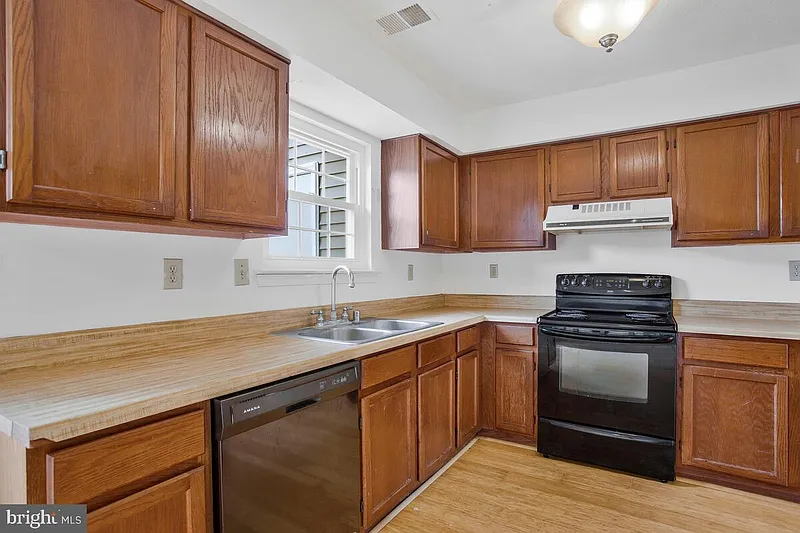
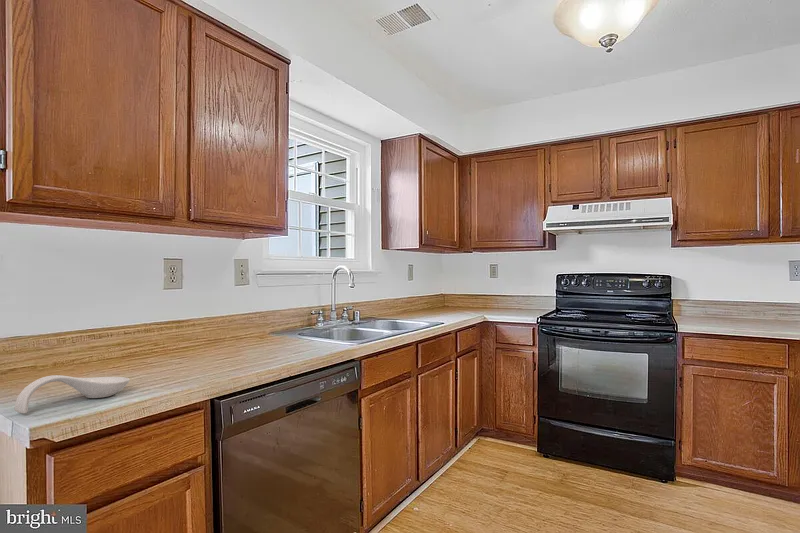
+ spoon rest (77, 386)
